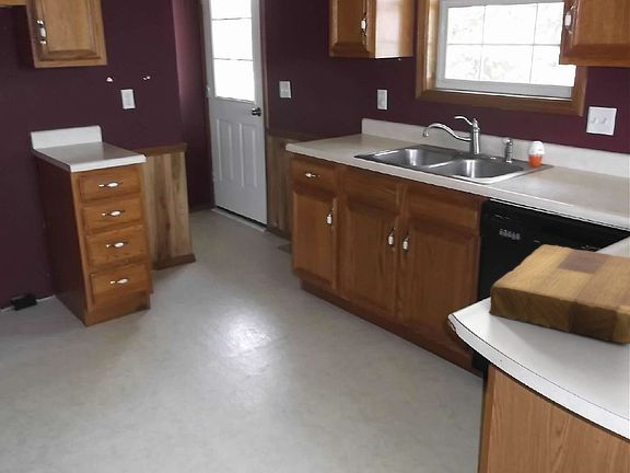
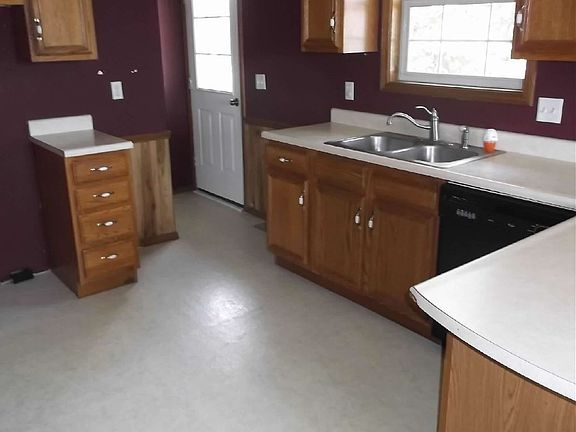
- cutting board (576, 285)
